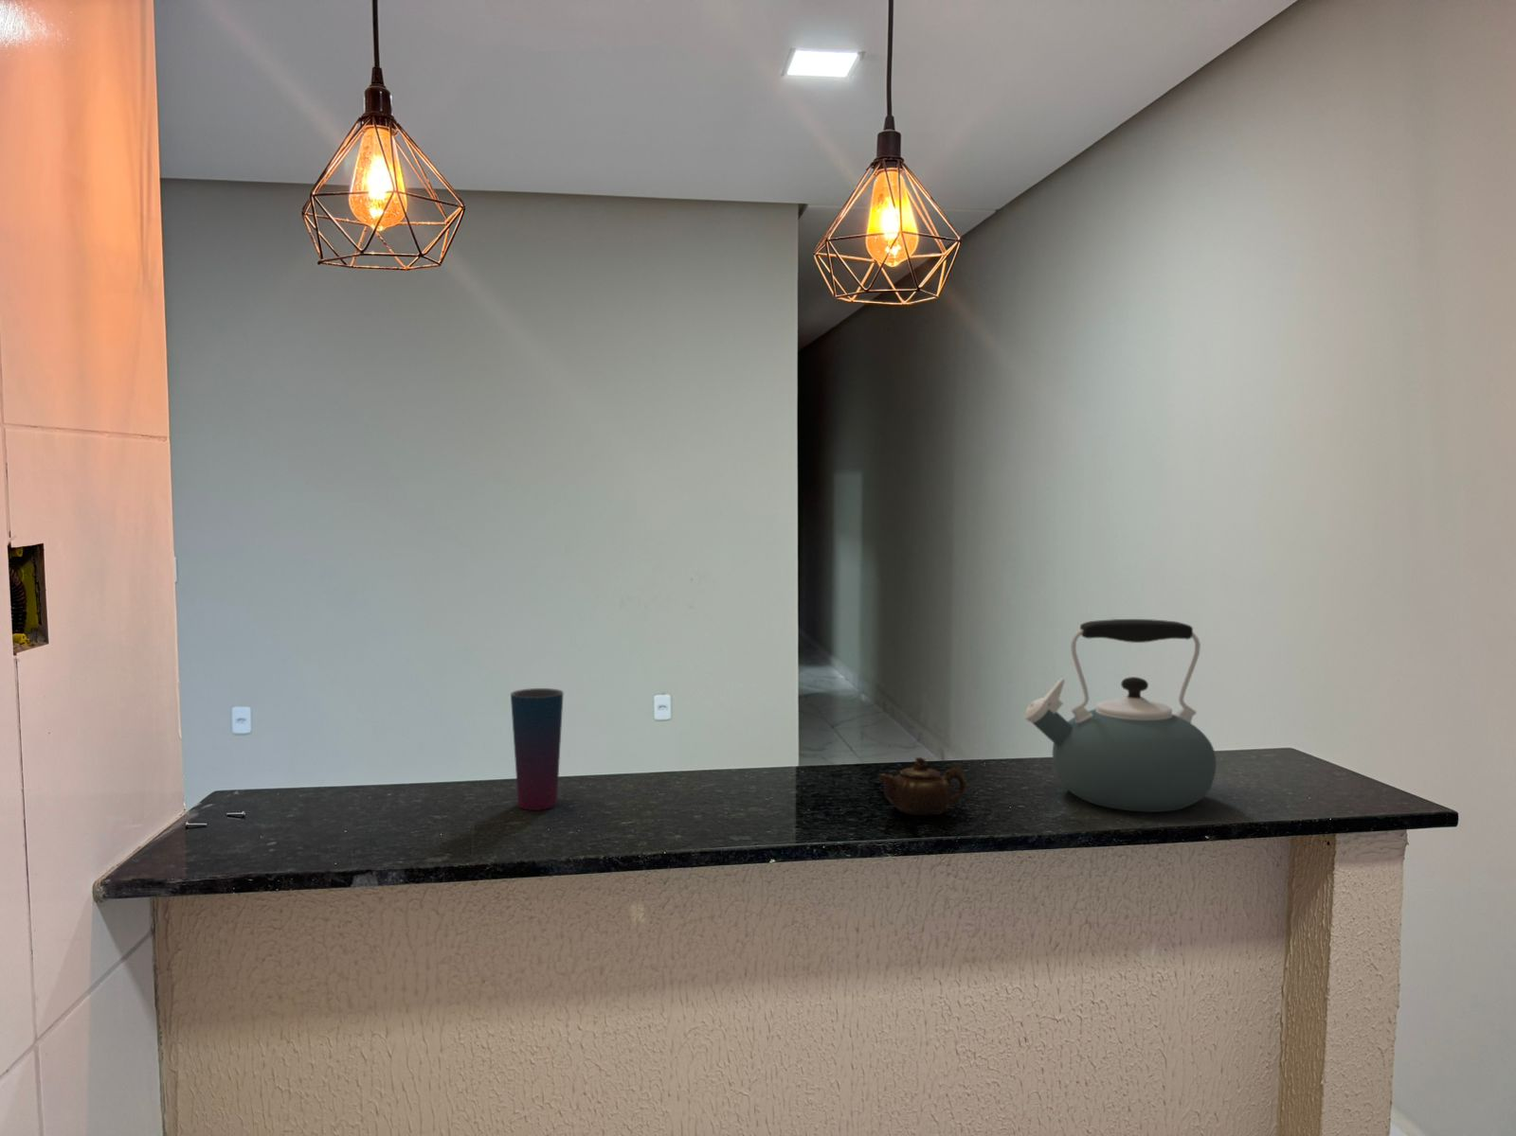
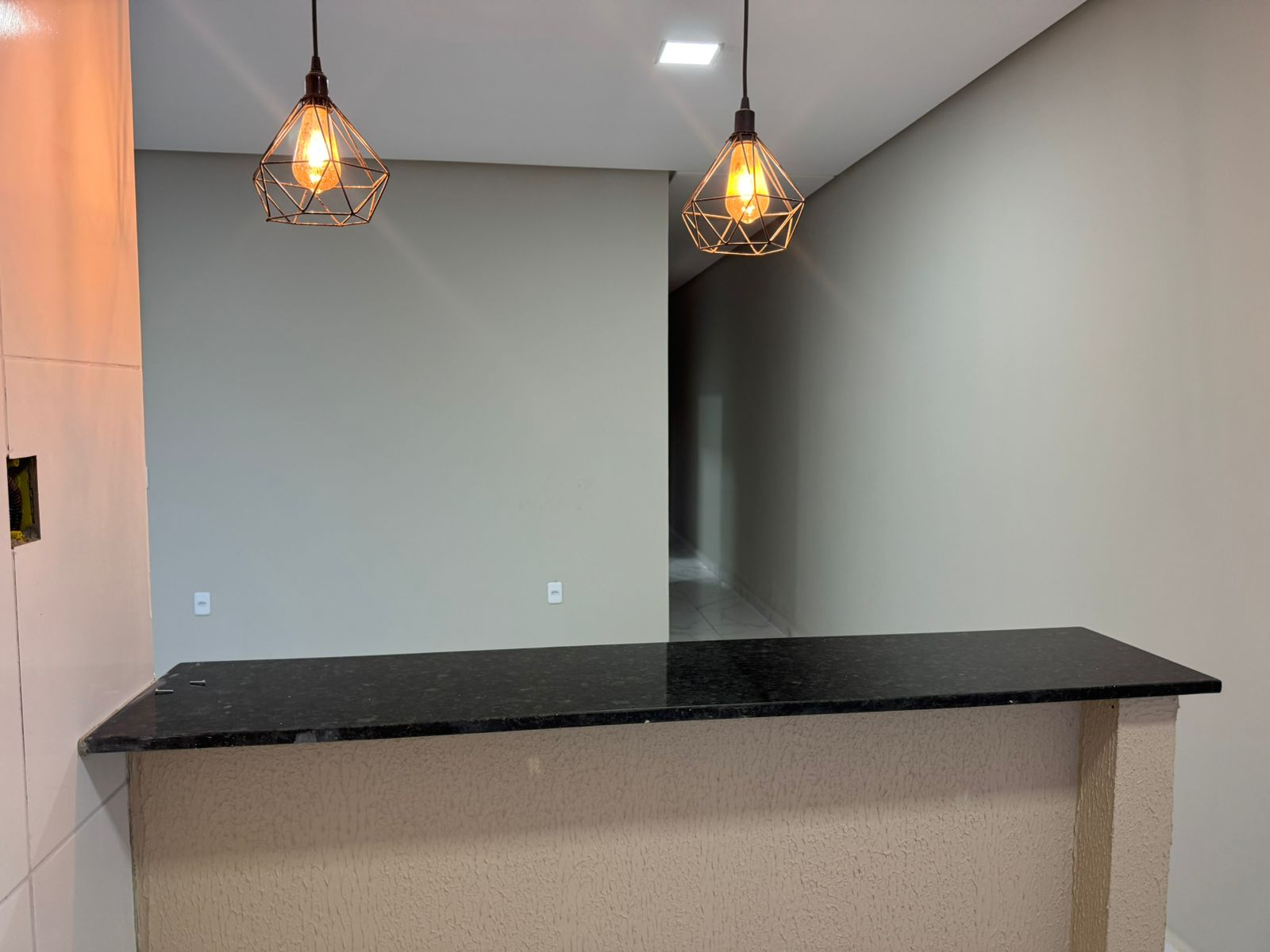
- teapot (922, 784)
- cup (537, 749)
- kettle (1118, 708)
